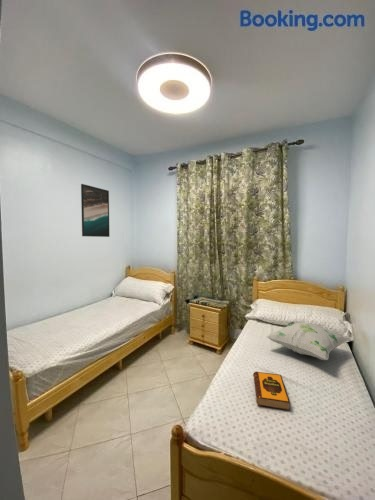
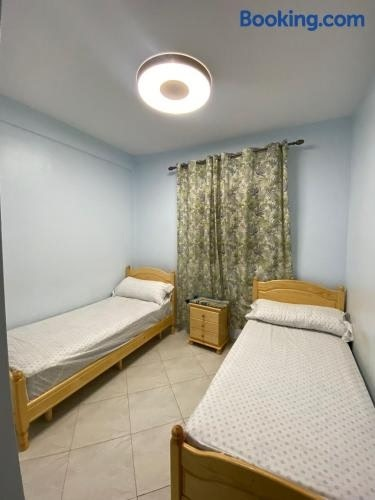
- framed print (96, 212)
- hardback book (269, 388)
- decorative pillow (305, 337)
